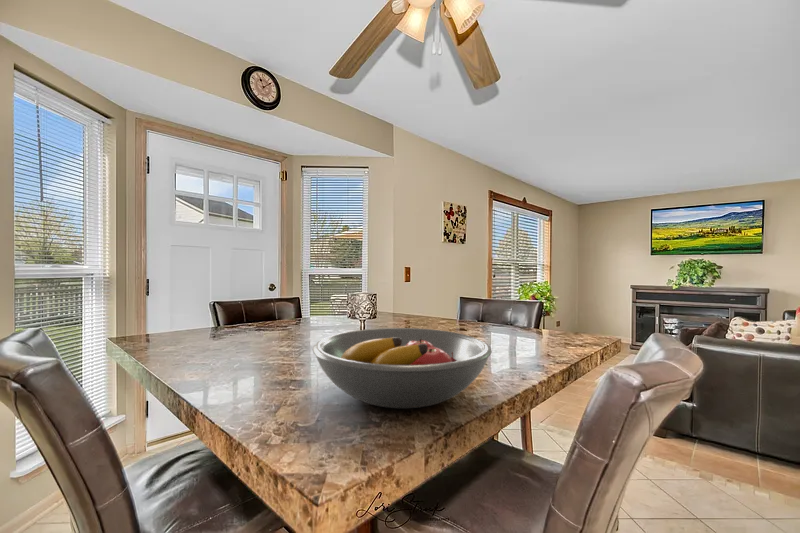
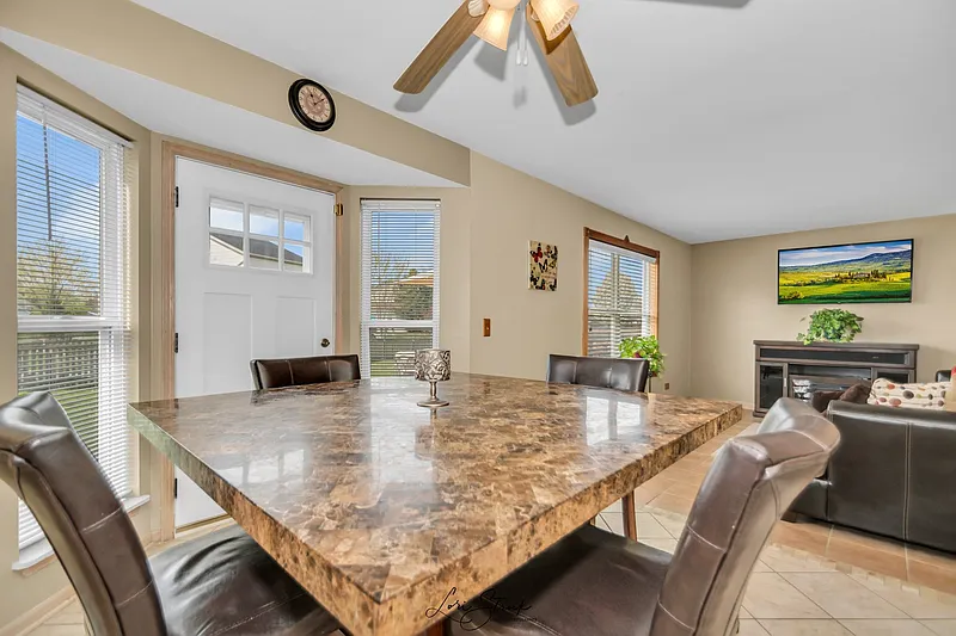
- fruit bowl (401, 361)
